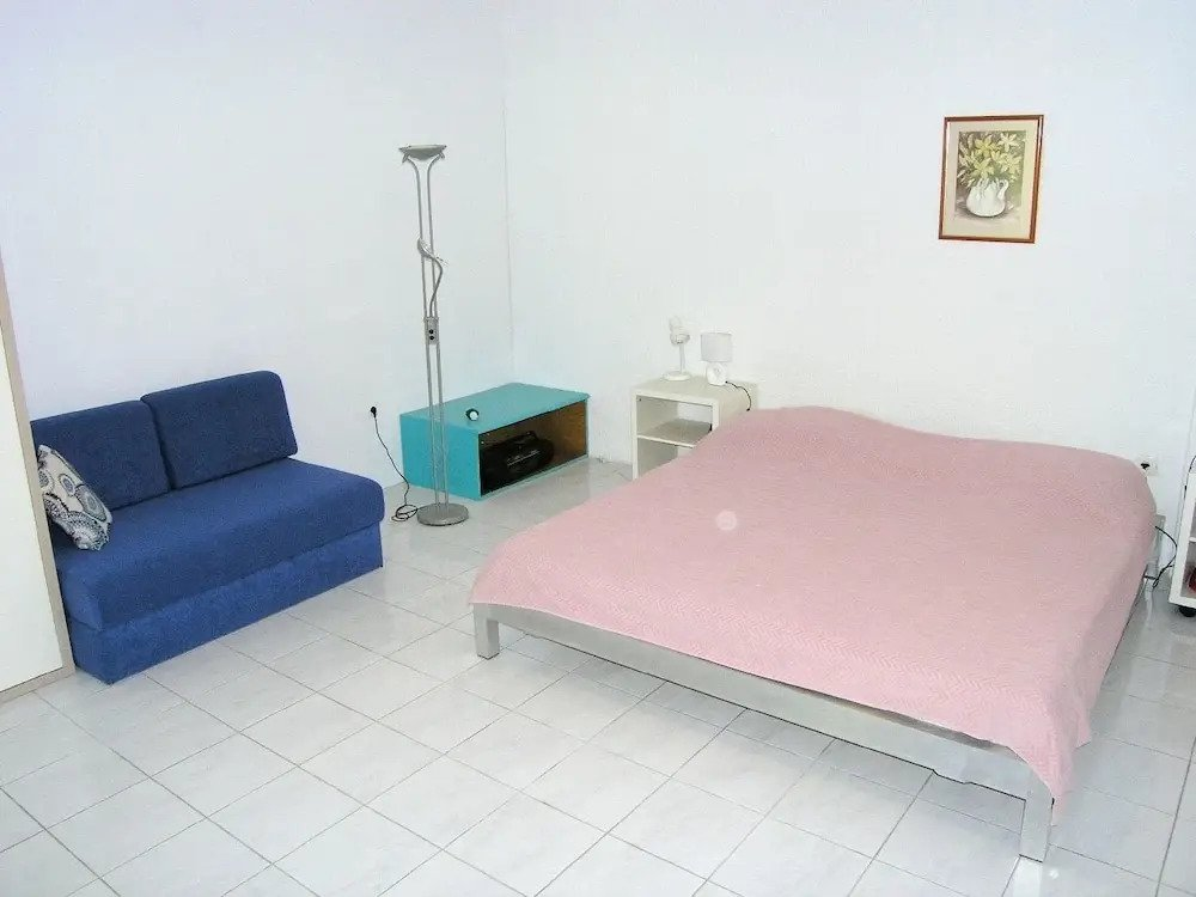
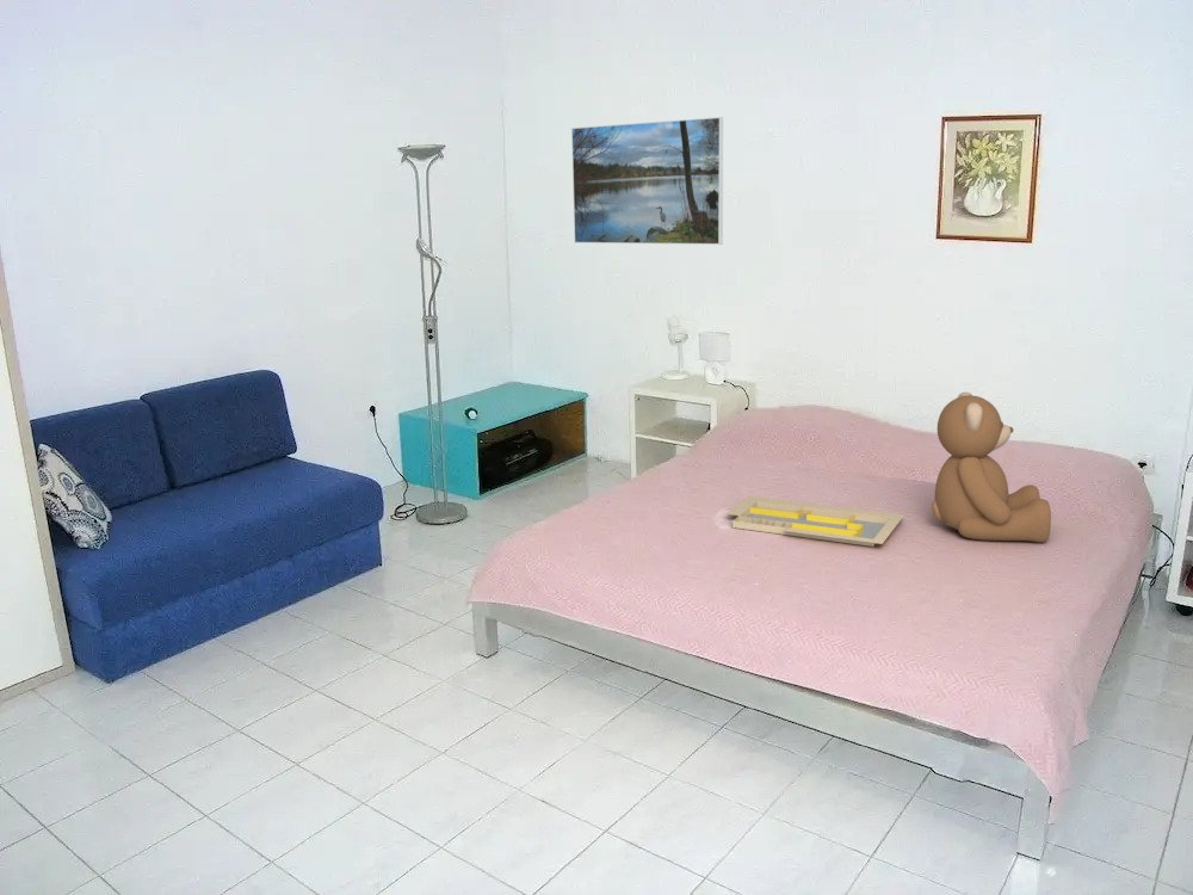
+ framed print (644, 184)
+ serving tray (810, 521)
+ teddy bear (990, 464)
